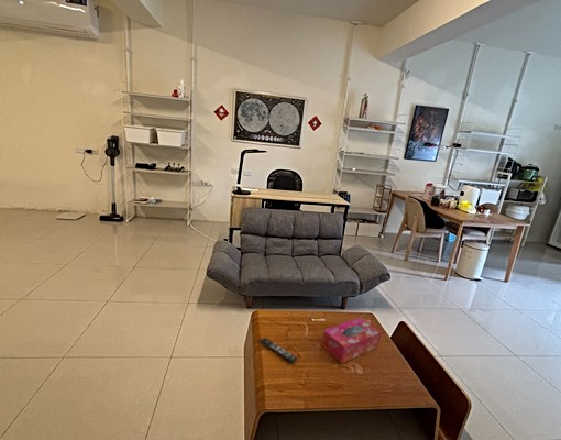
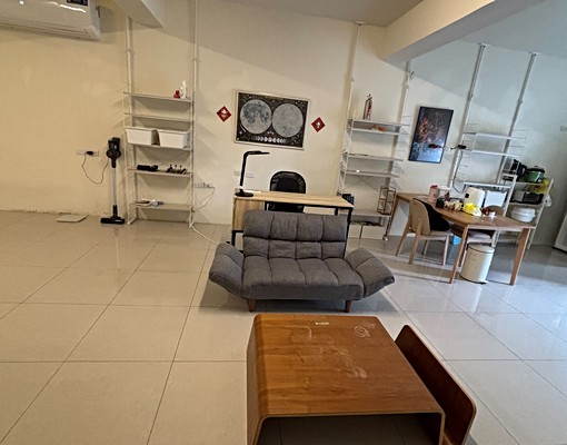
- remote control (277, 350)
- tissue box (351, 339)
